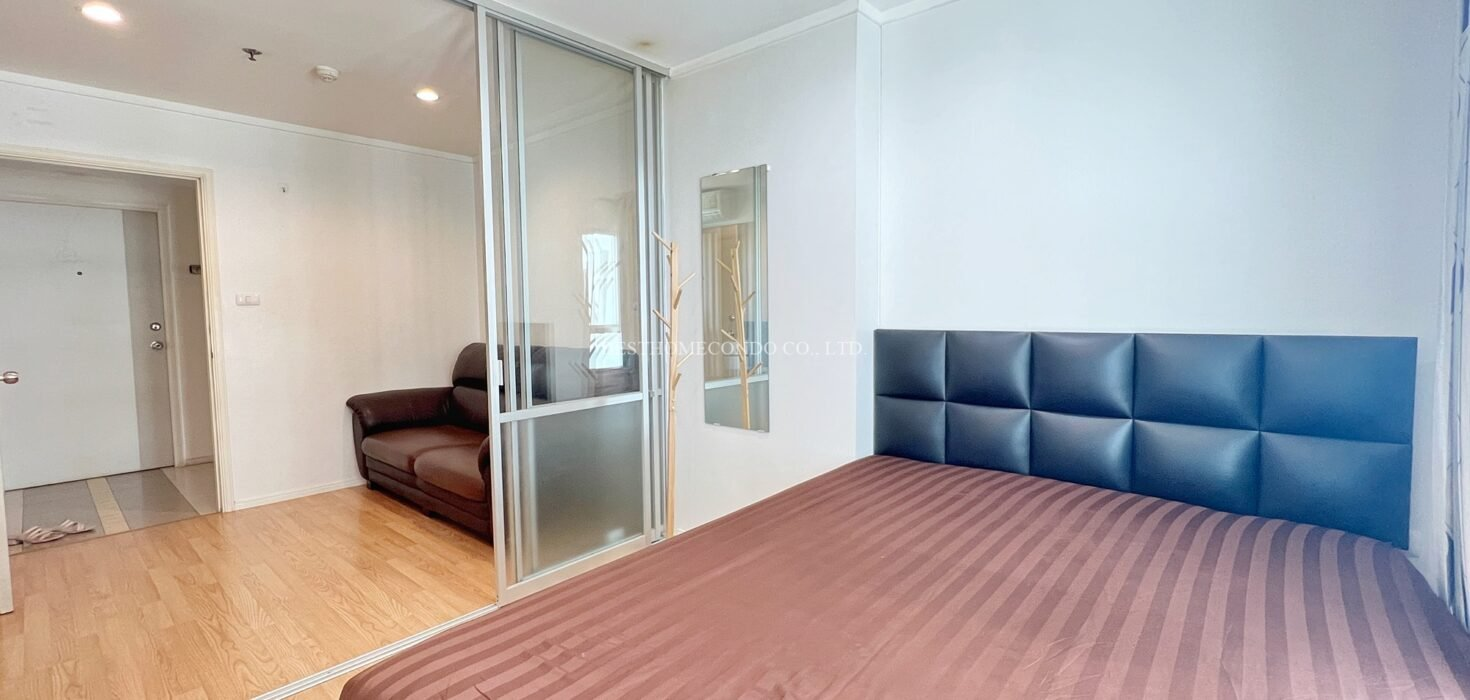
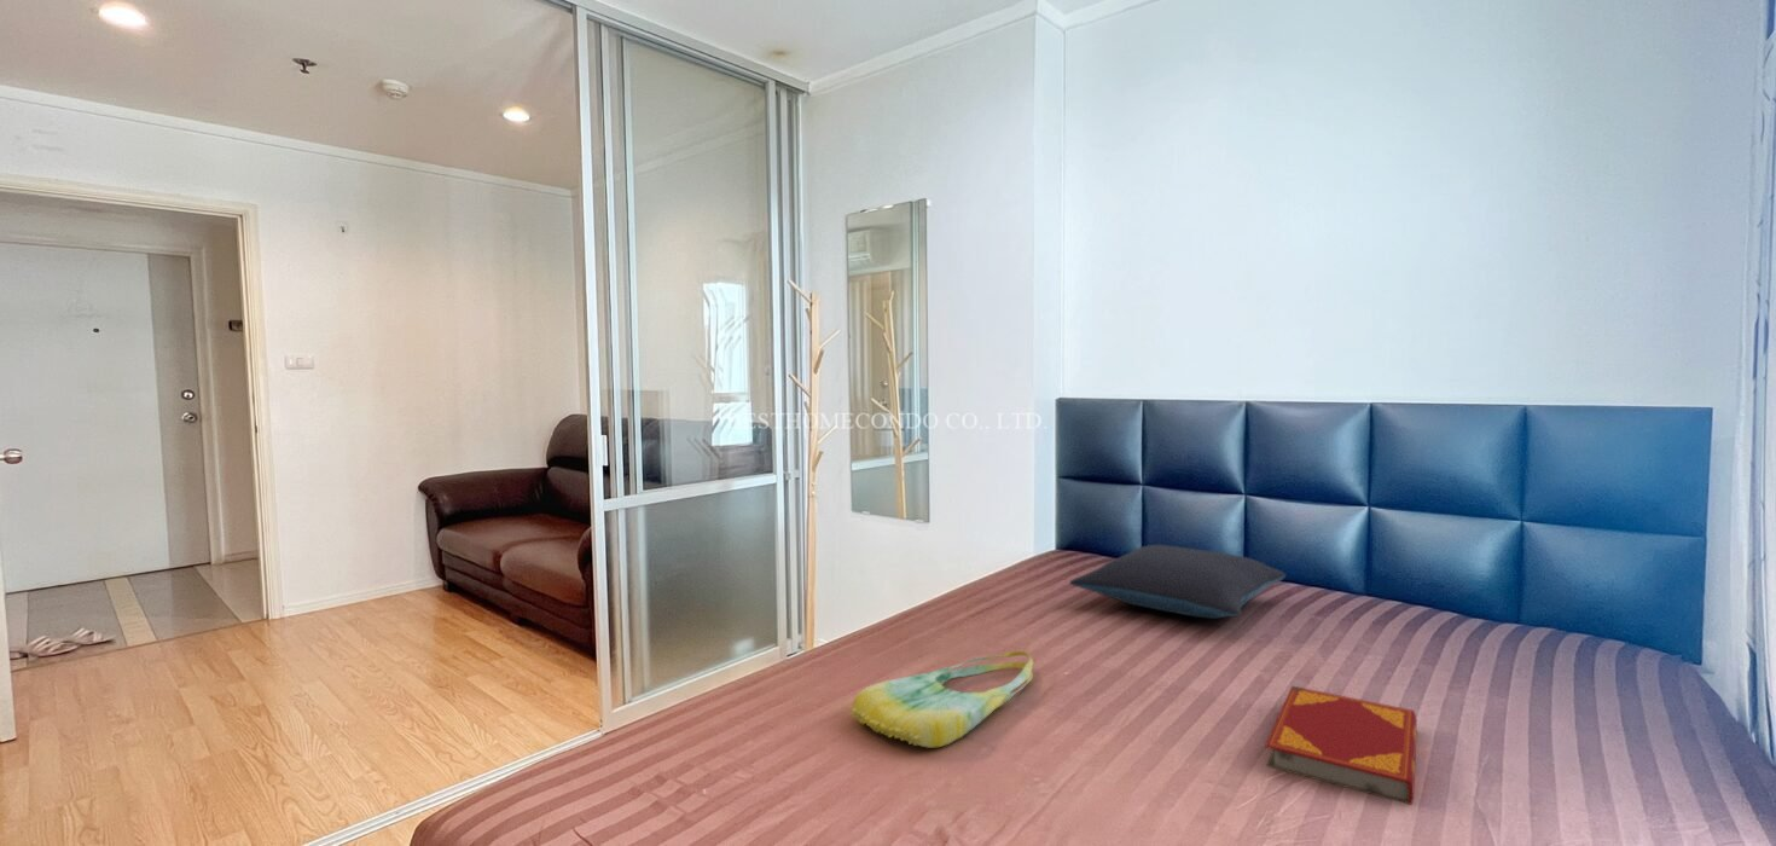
+ hardback book (1343, 738)
+ pillow (1178, 579)
+ tote bag (958, 691)
